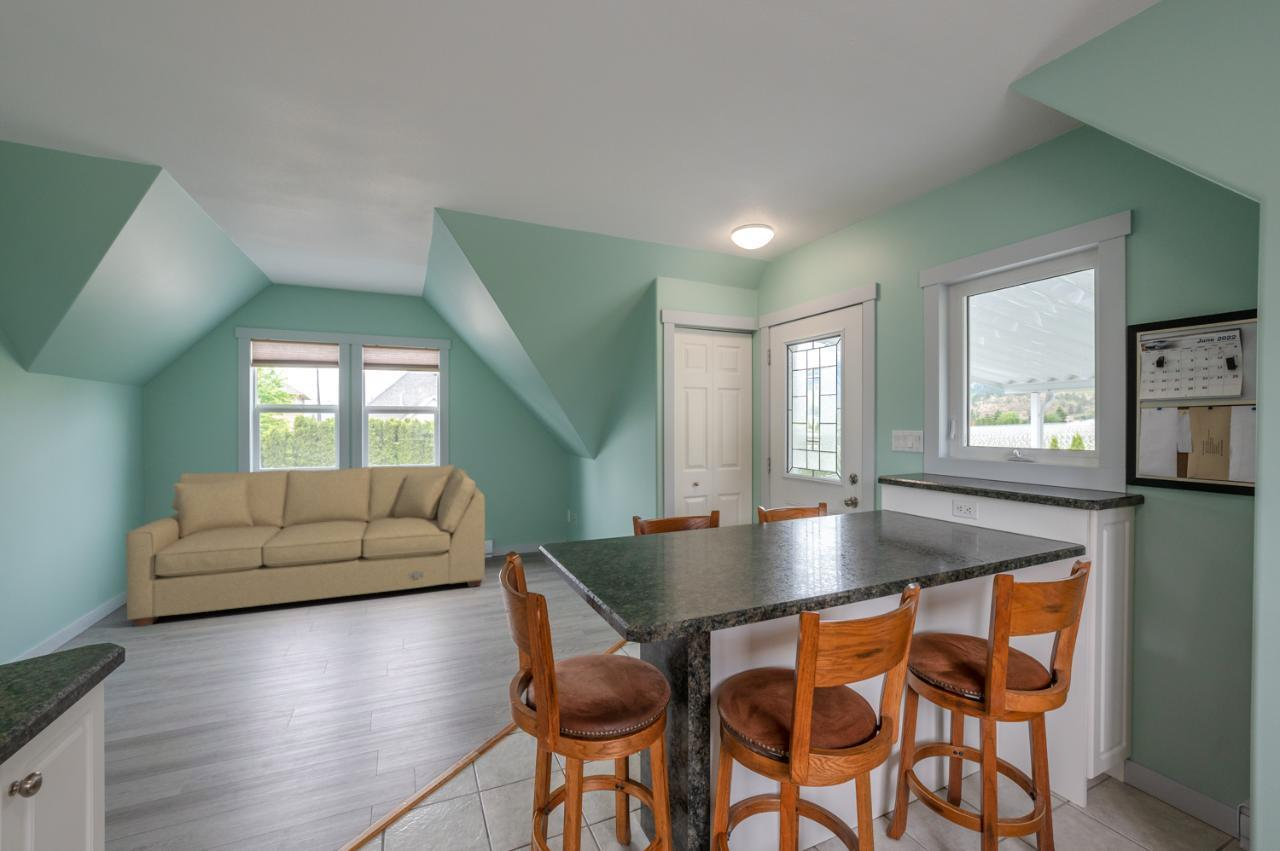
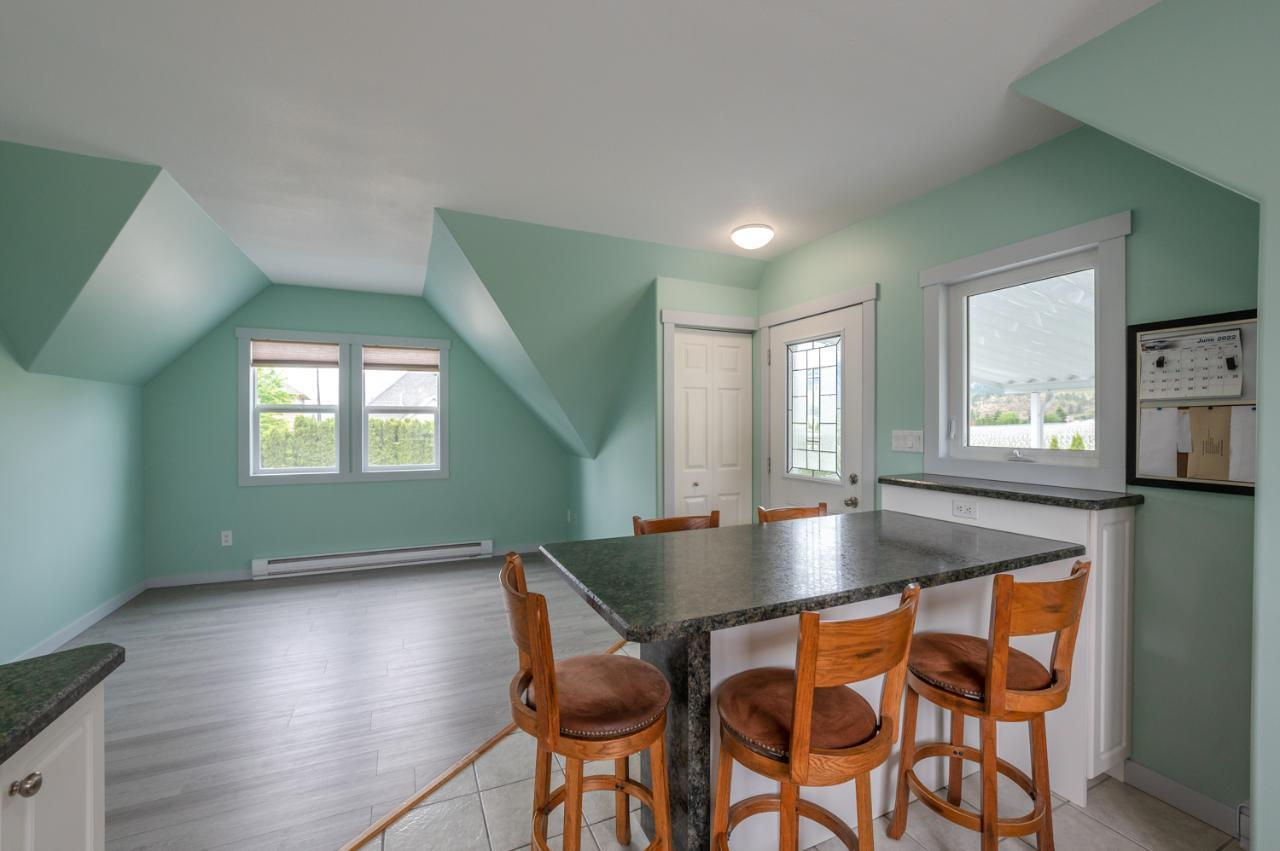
- sofa (333, 529)
